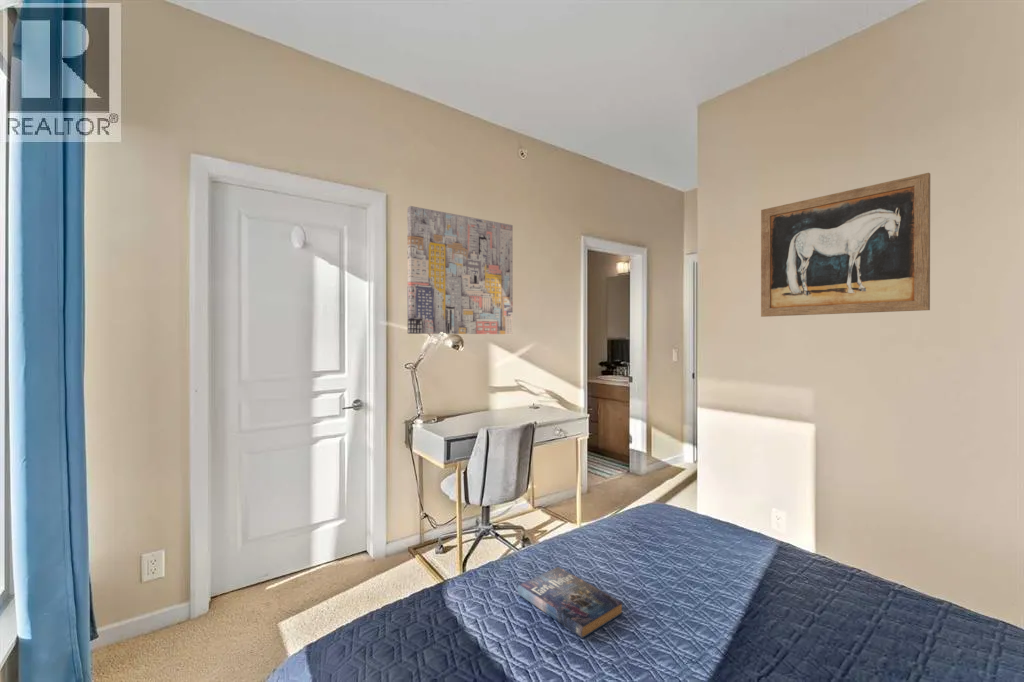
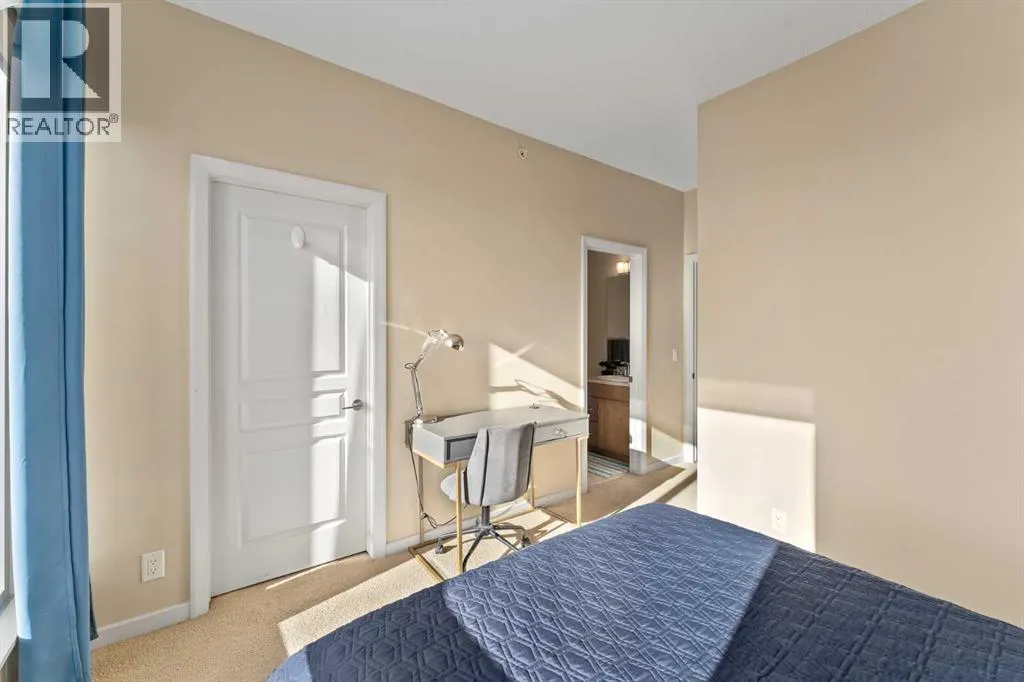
- wall art (463, 275)
- wall art (835, 253)
- book (568, 598)
